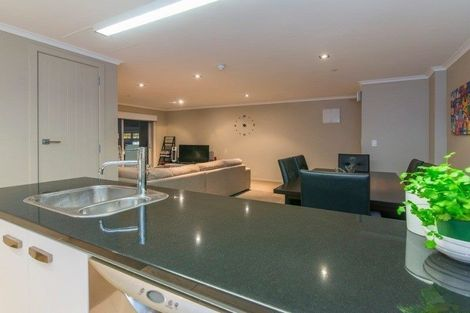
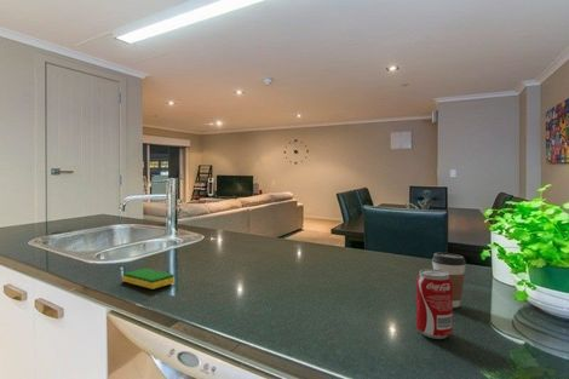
+ dish sponge (148, 277)
+ coffee cup (449, 277)
+ beverage can (433, 303)
